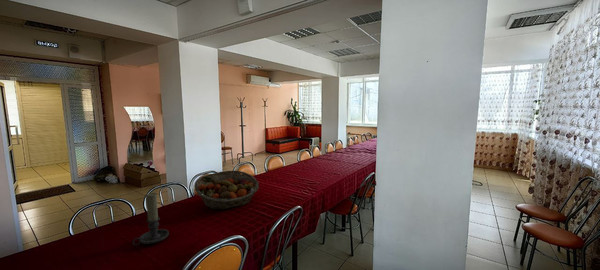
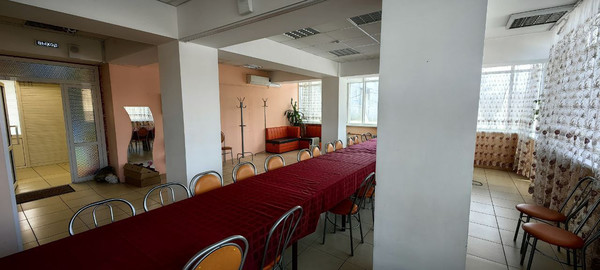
- fruit basket (228, 188)
- candle holder (149, 217)
